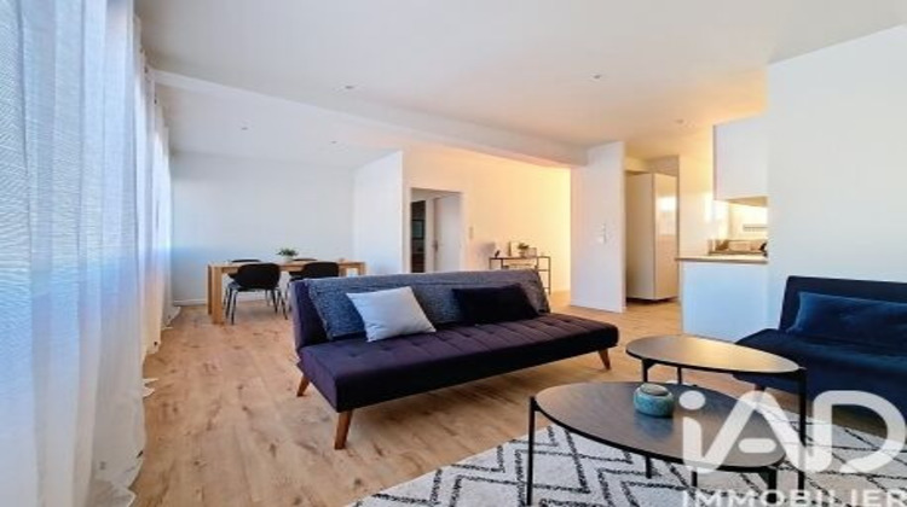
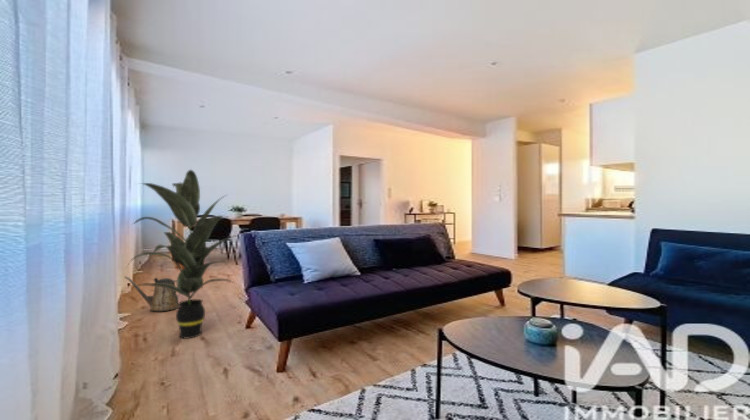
+ indoor plant (186, 254)
+ watering can (155, 292)
